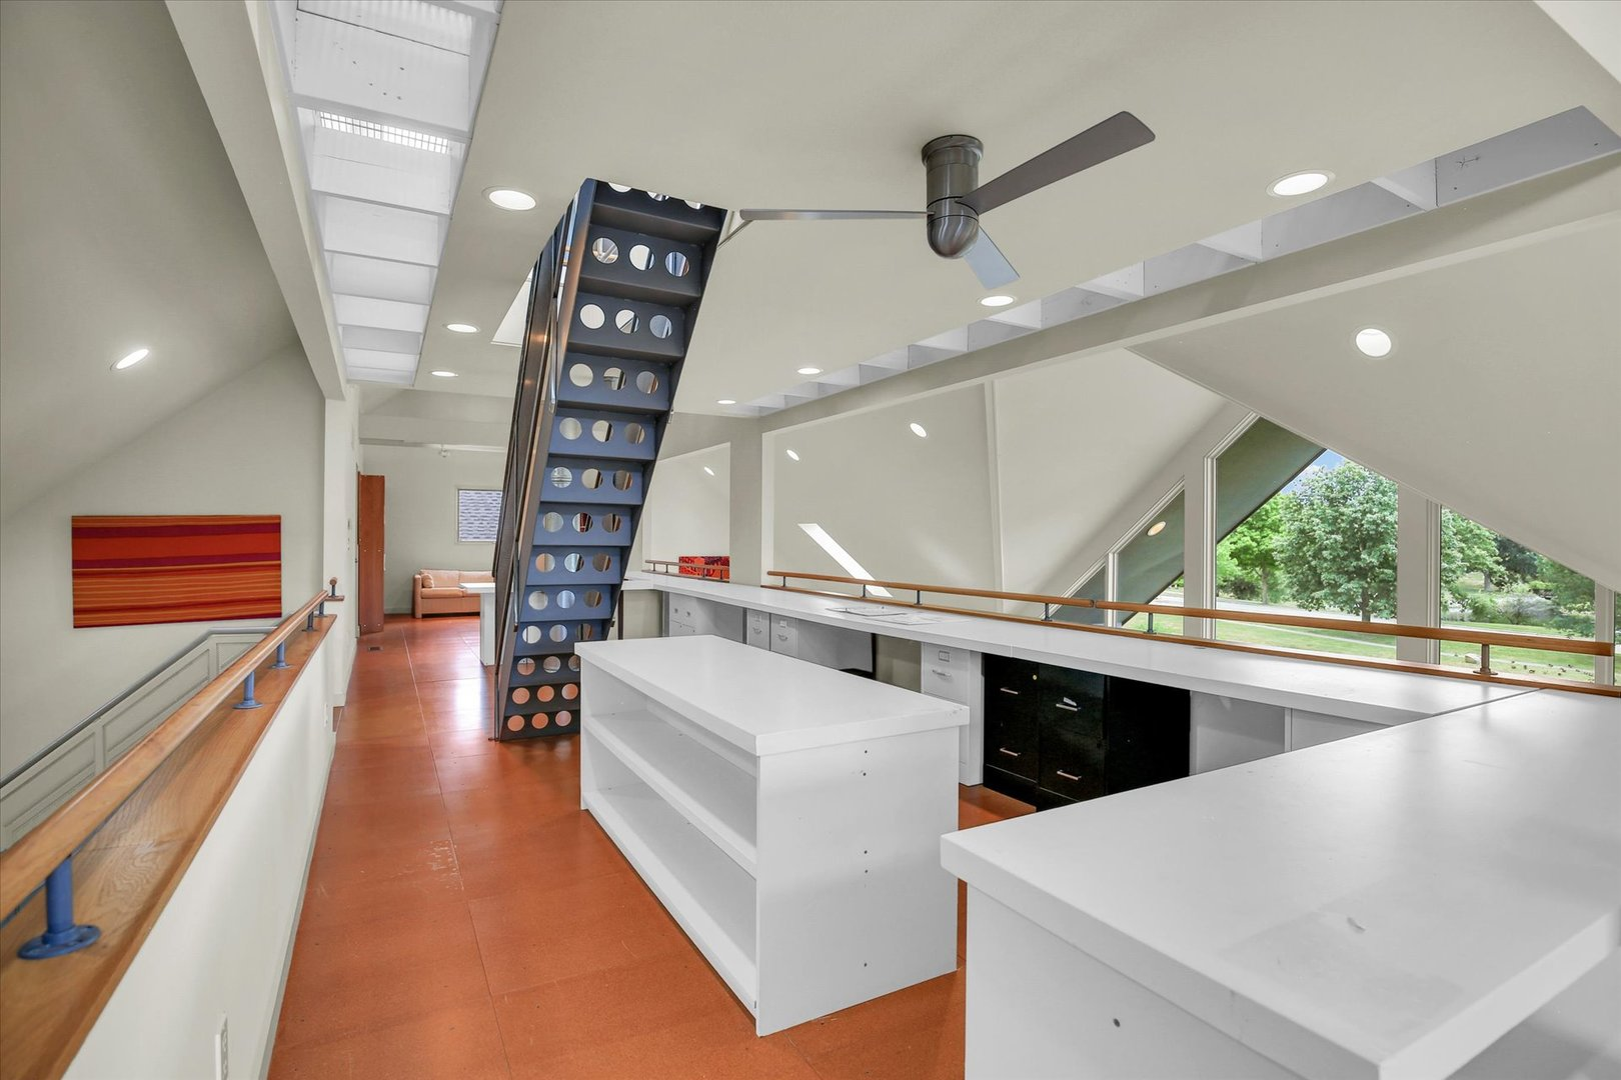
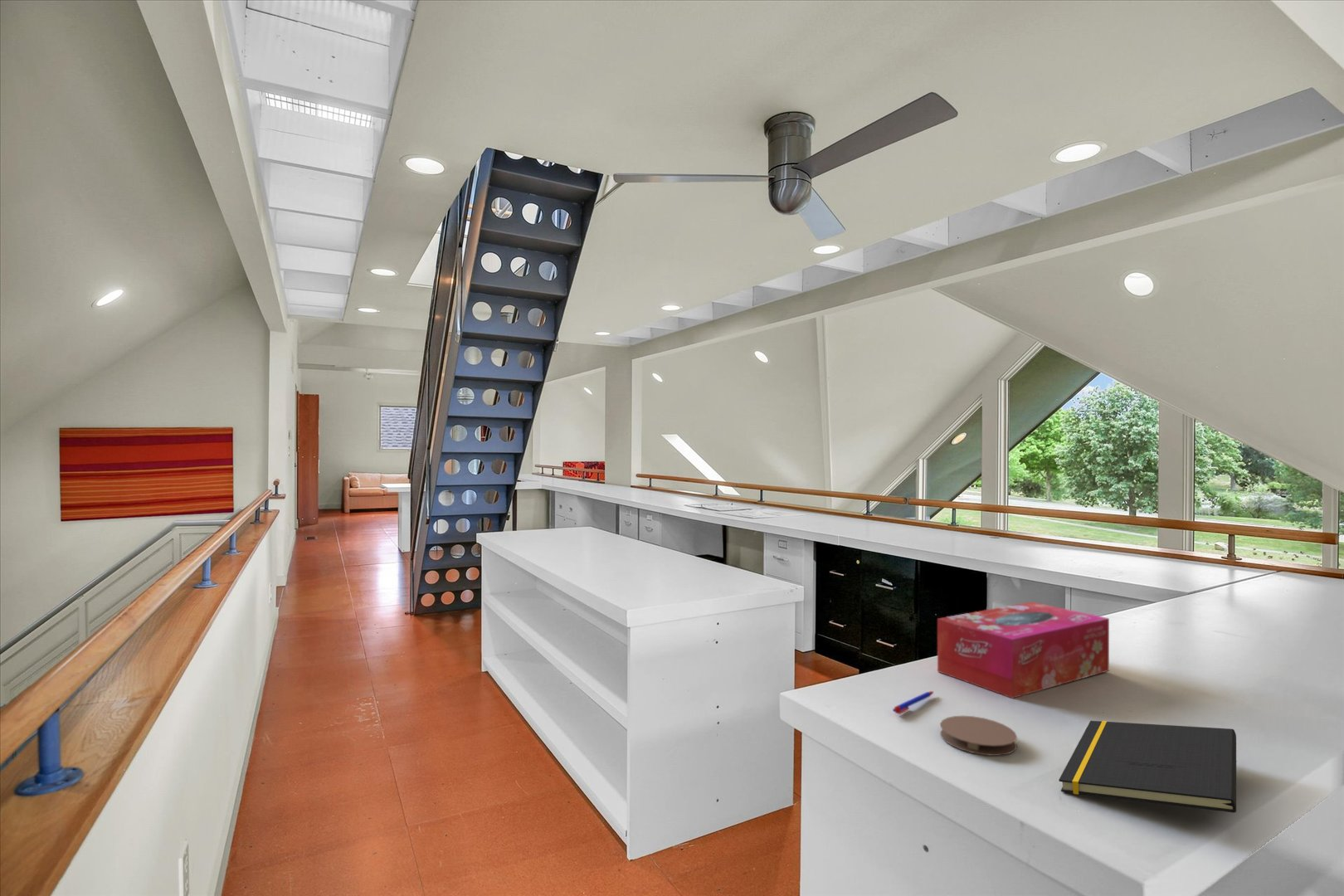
+ tissue box (1023, 645)
+ coaster (977, 734)
+ pen (914, 700)
+ notepad (1151, 759)
